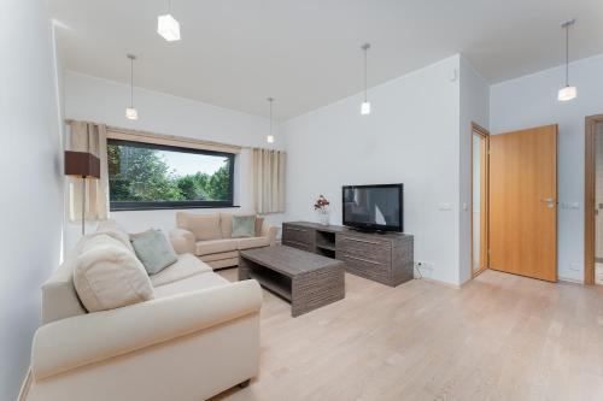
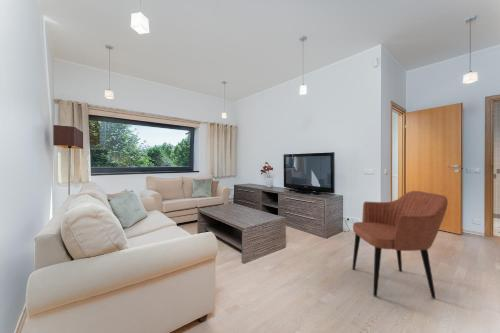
+ armchair (394, 237)
